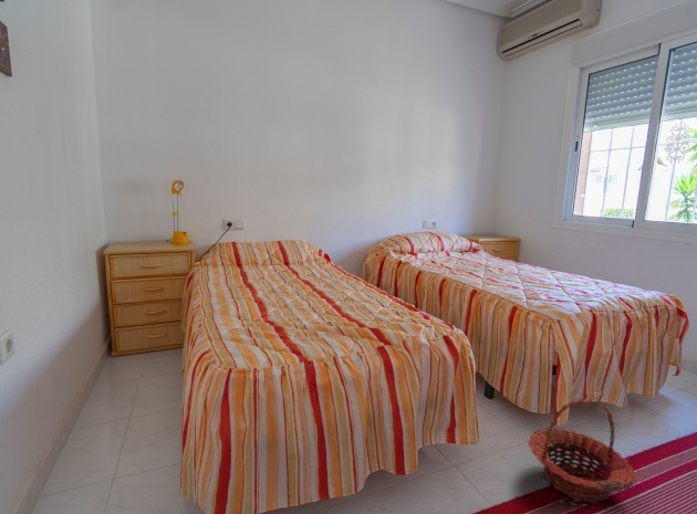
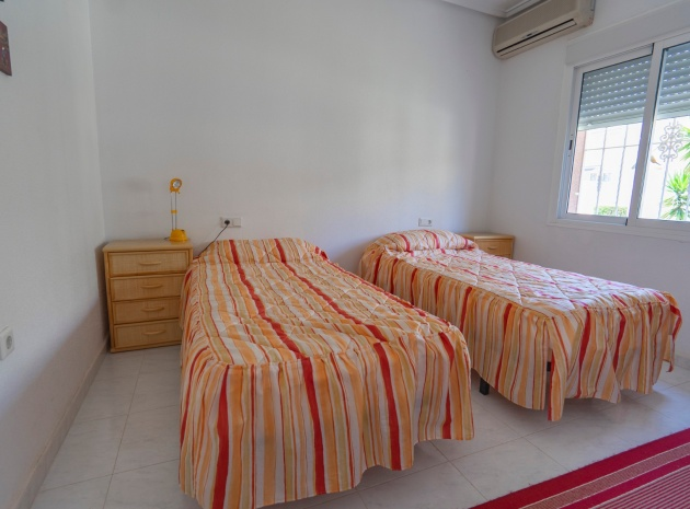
- basket (580, 441)
